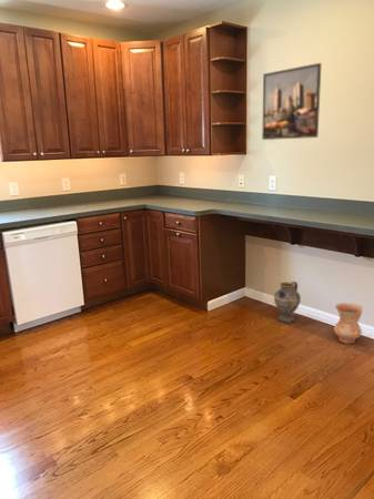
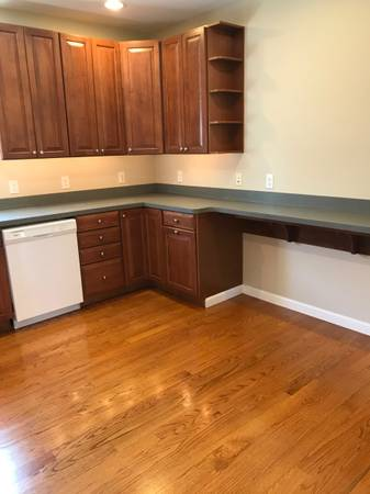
- ceramic jug (350, 322)
- ceramic jug (287, 302)
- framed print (289, 104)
